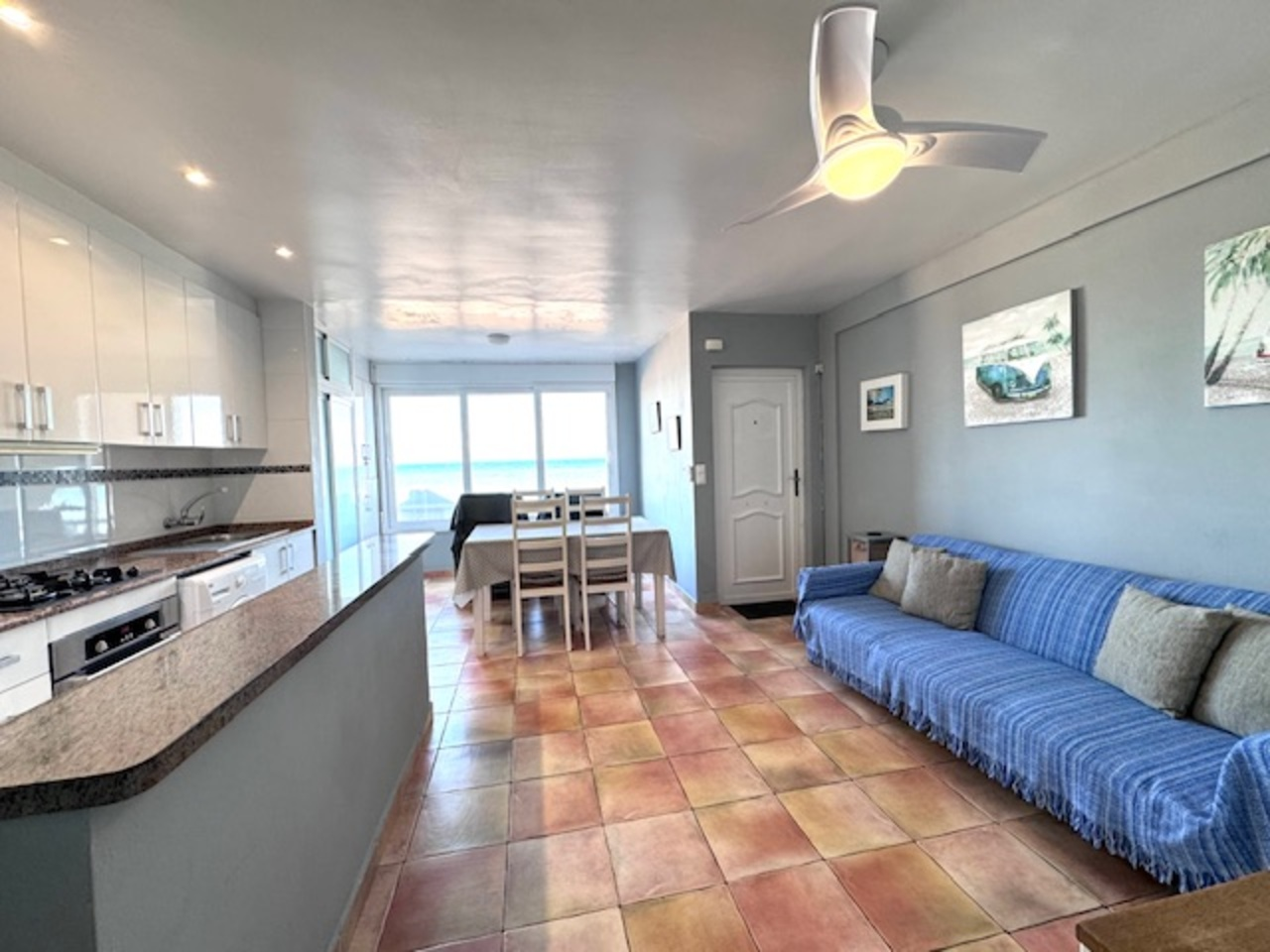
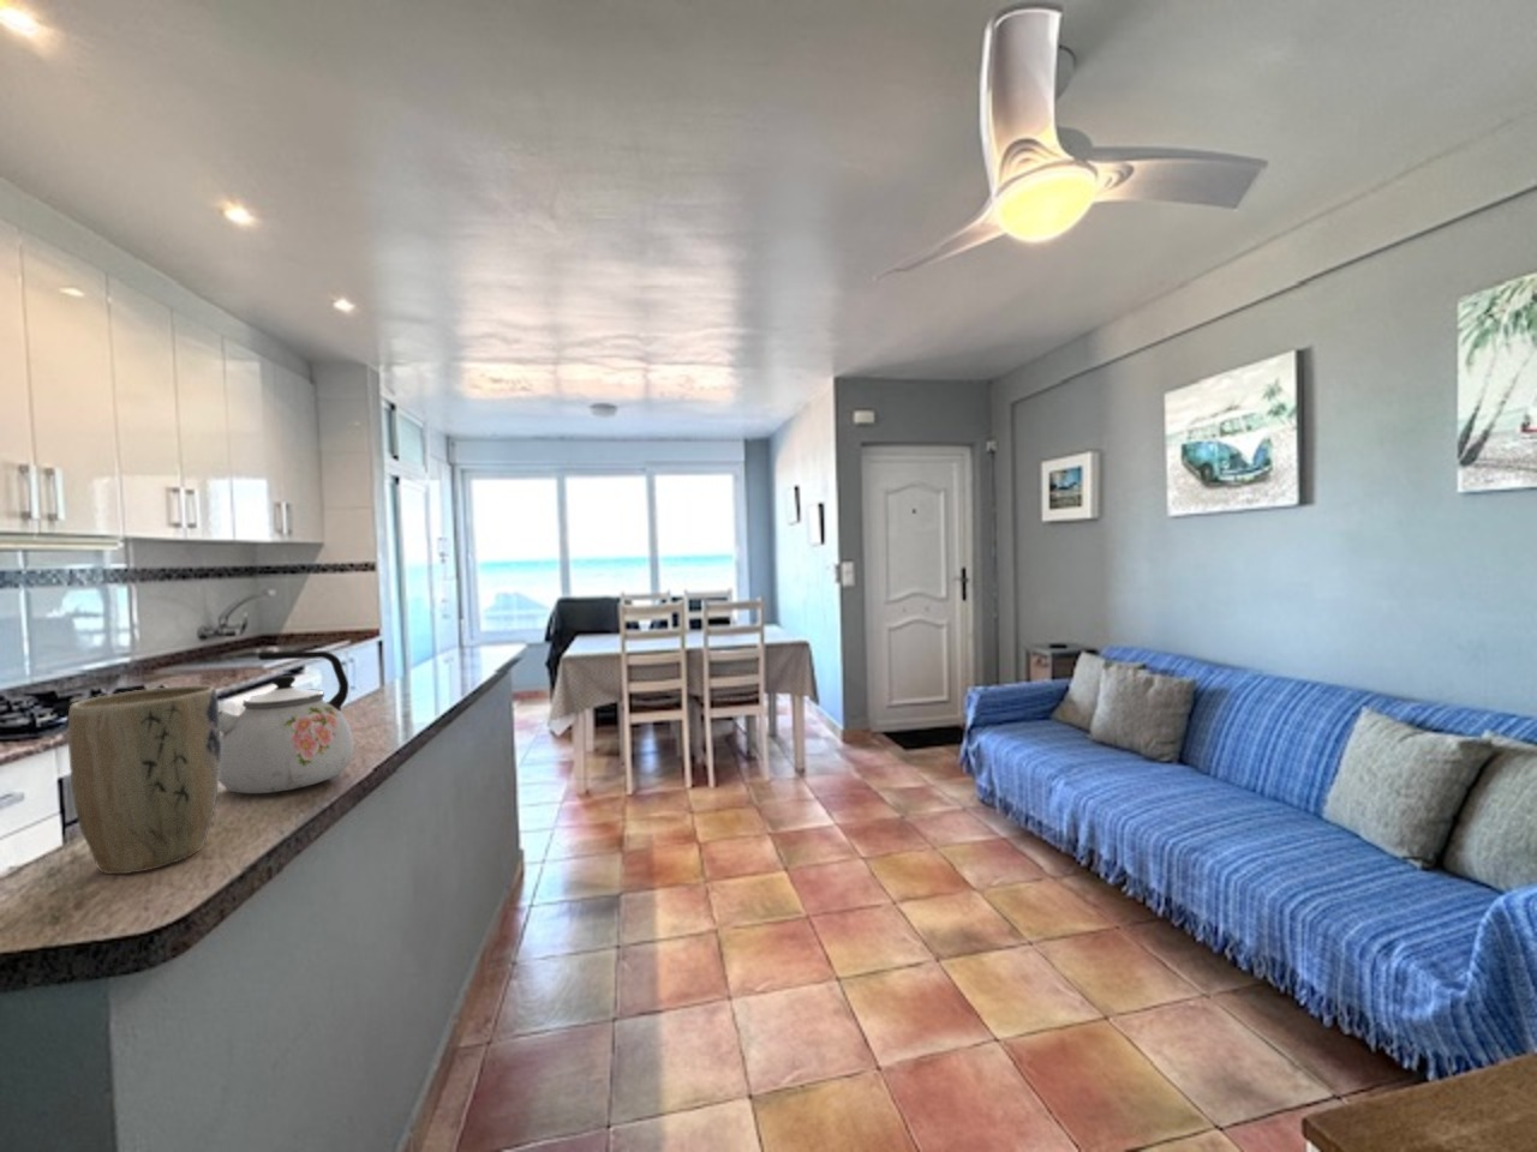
+ plant pot (150, 776)
+ kettle (283, 716)
